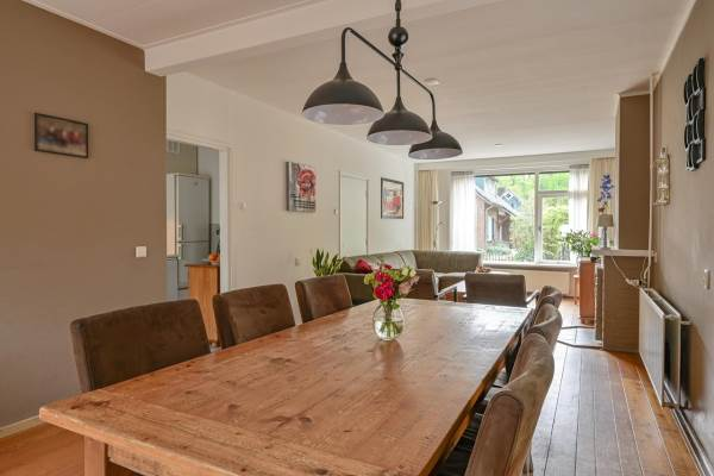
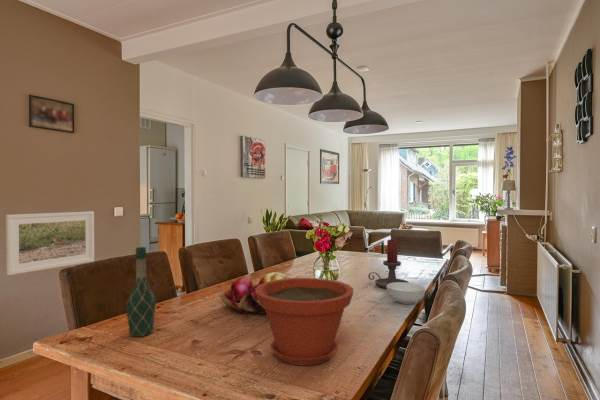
+ wine bottle (141, 290)
+ fruit basket (260, 284)
+ cereal bowl (405, 293)
+ plant pot (304, 321)
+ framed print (54, 240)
+ candle holder (387, 261)
